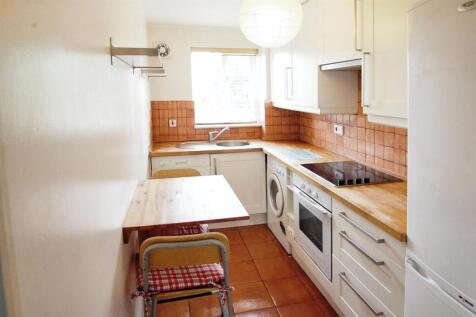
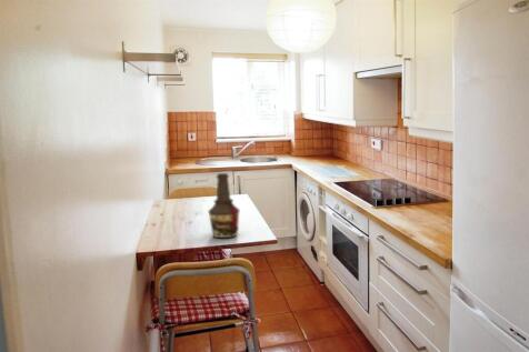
+ bottle (224, 204)
